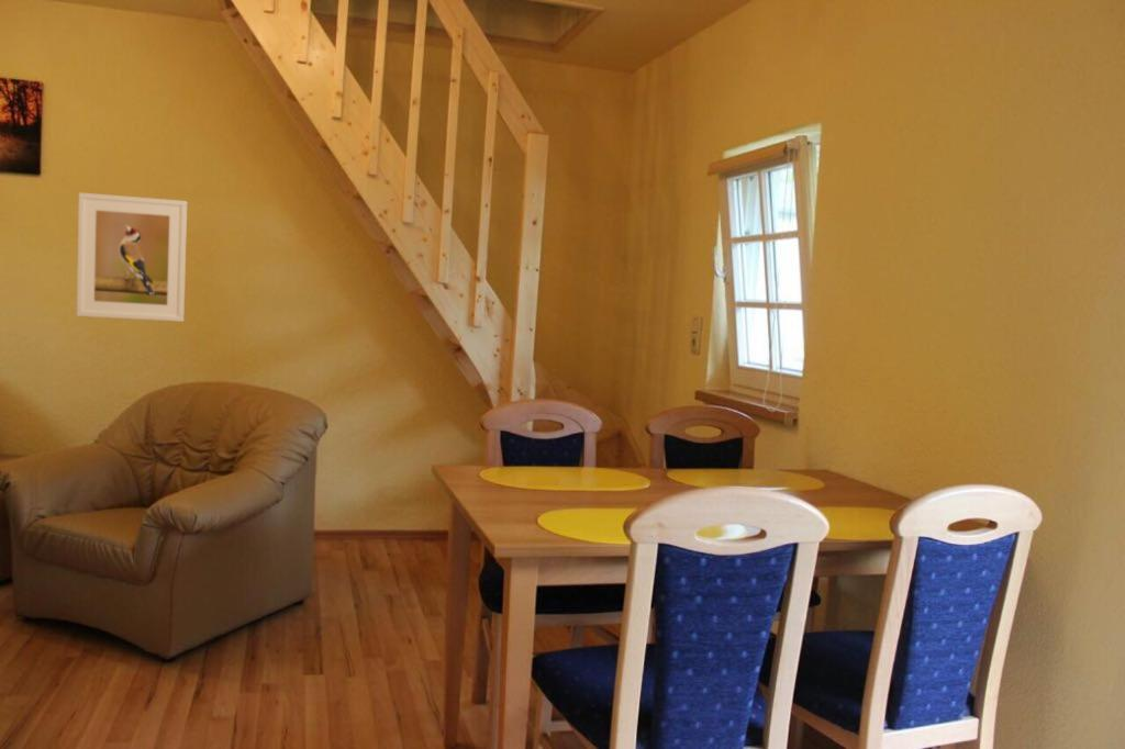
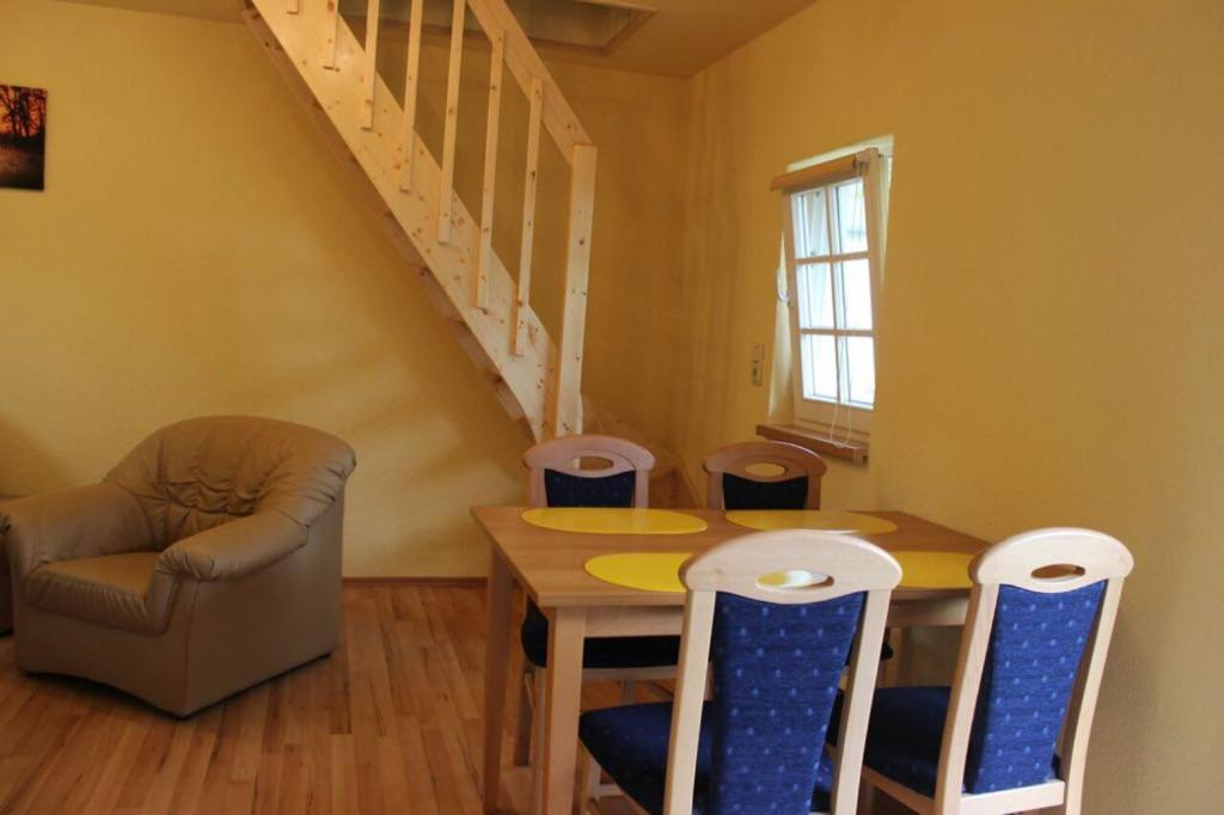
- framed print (132, 258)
